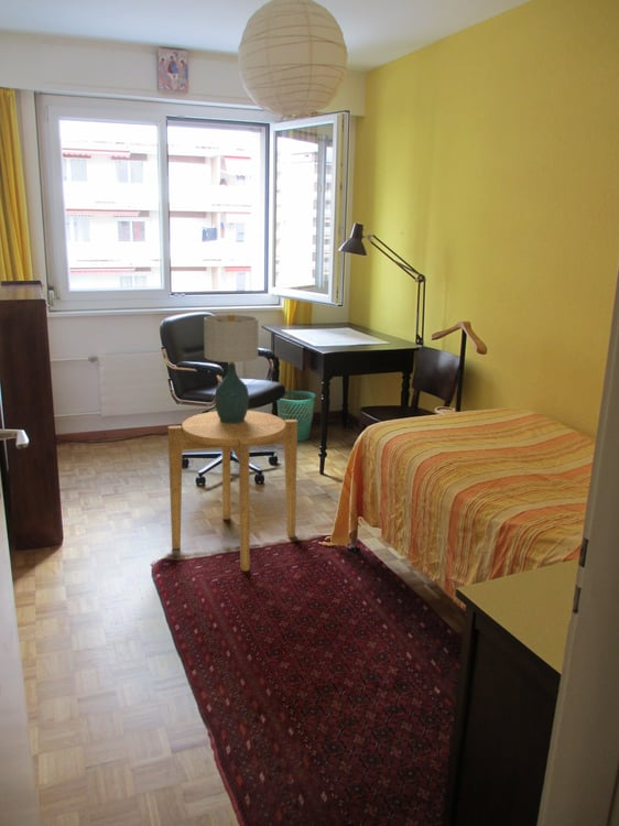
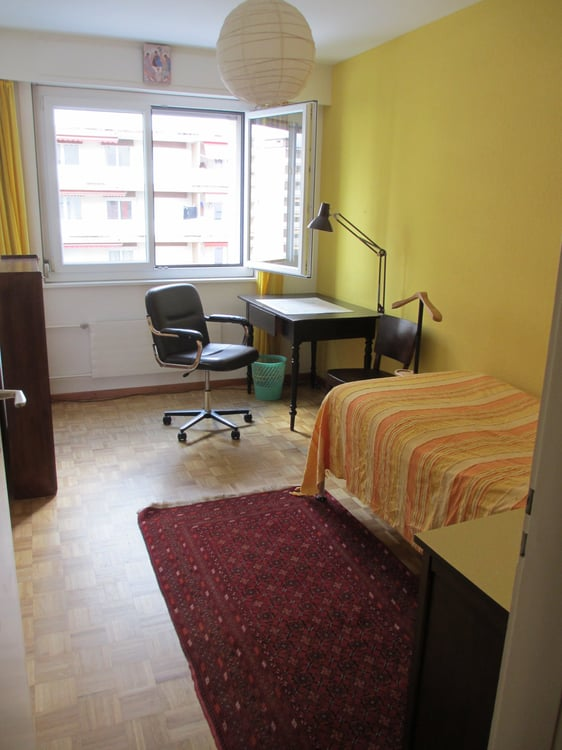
- side table (239, 483)
- table lamp (231, 368)
